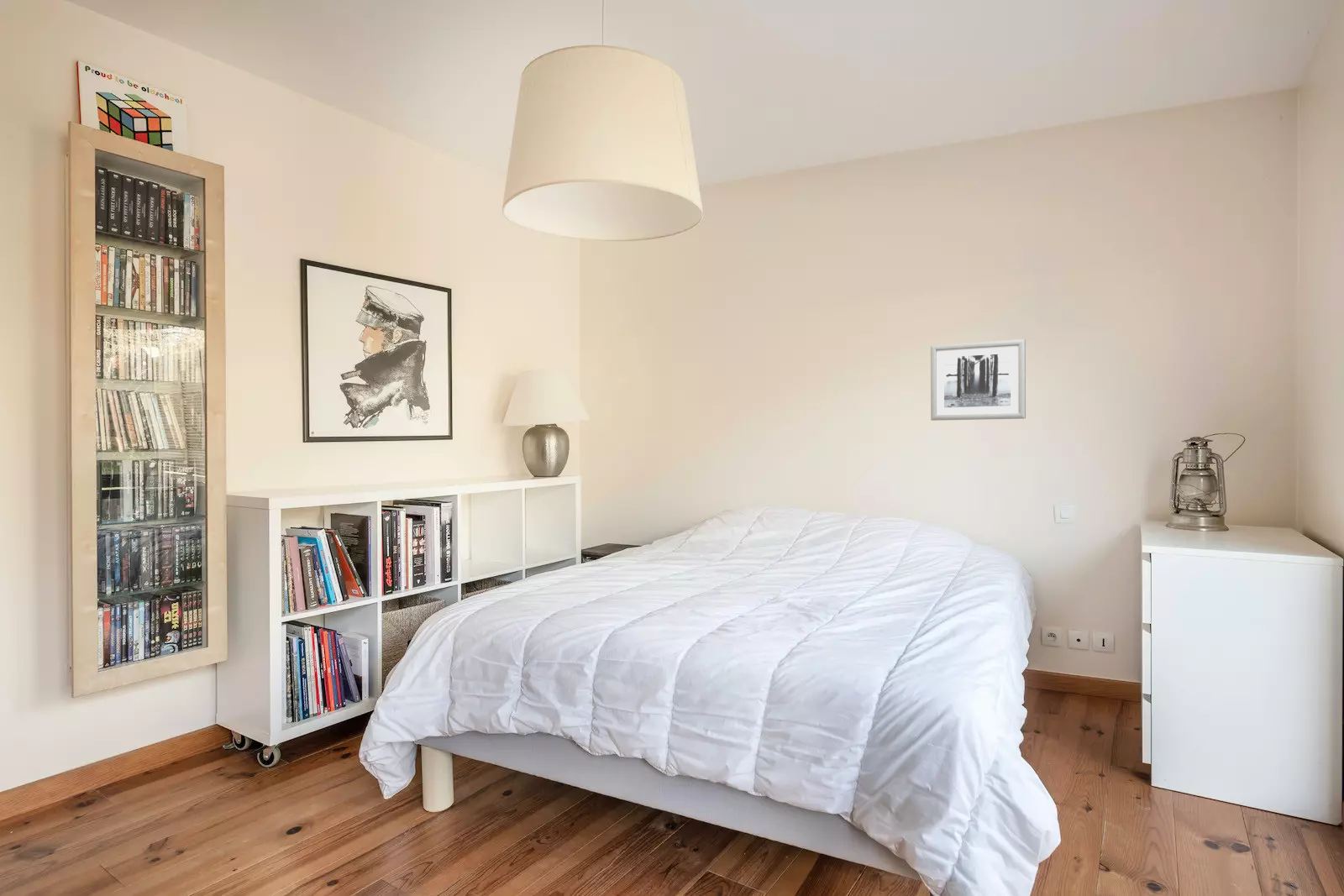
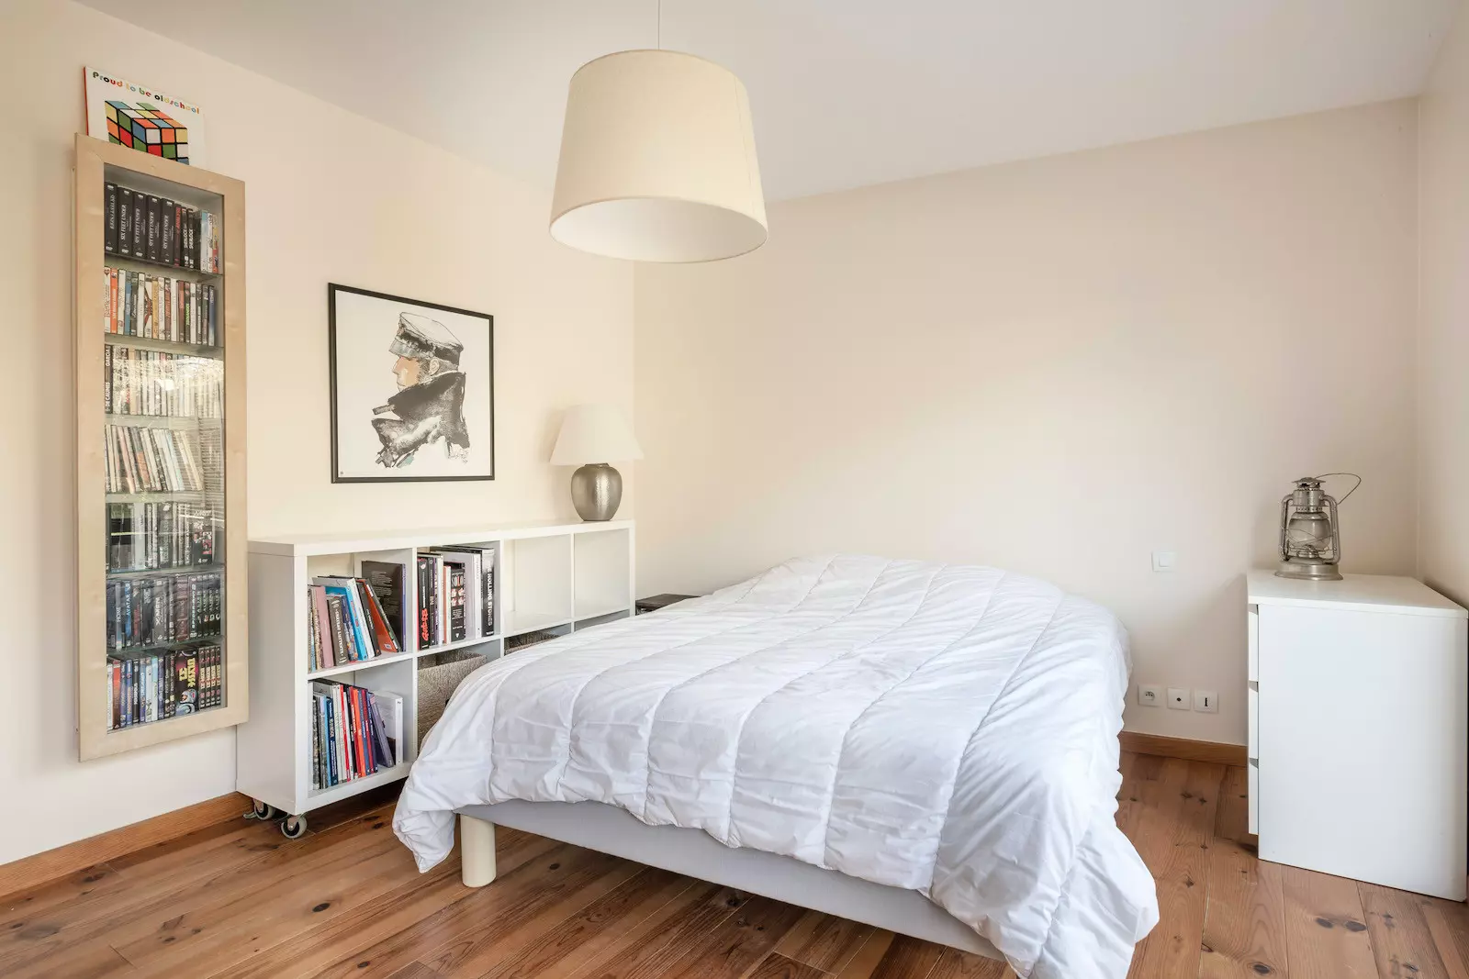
- wall art (976, 380)
